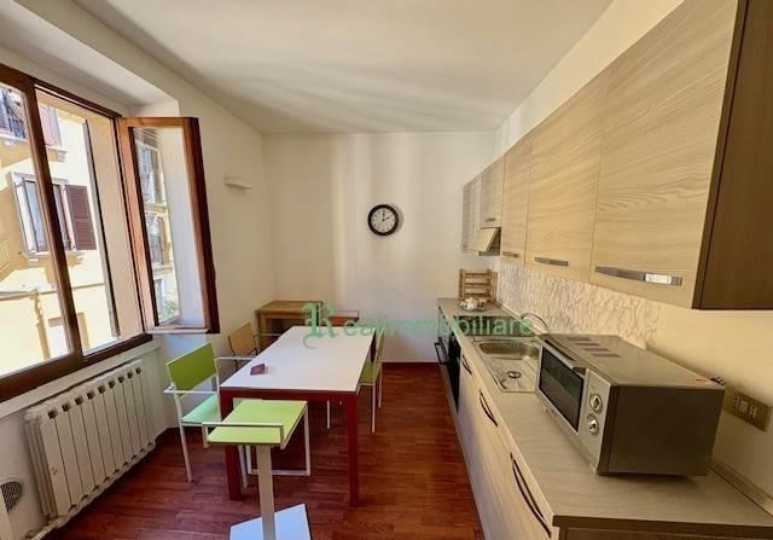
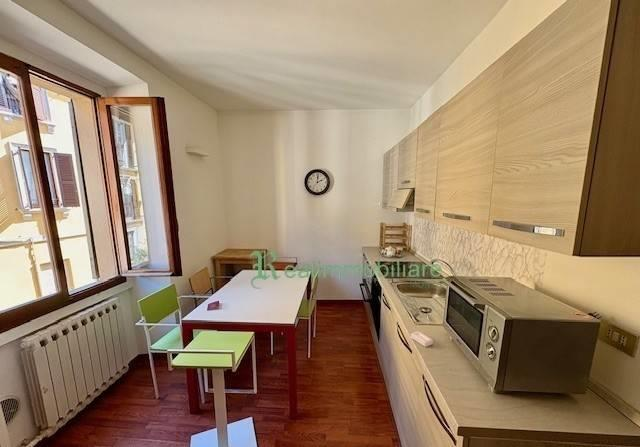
+ soap bar (421, 338)
